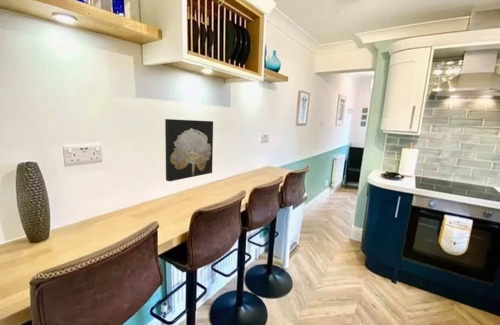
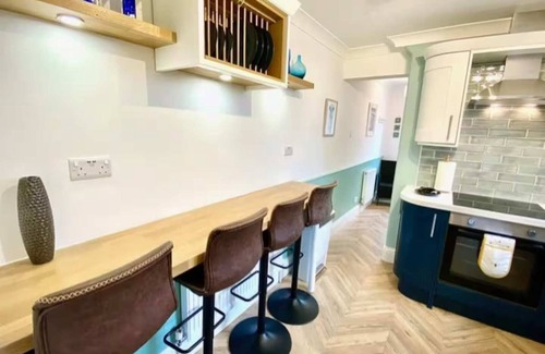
- wall art (191, 148)
